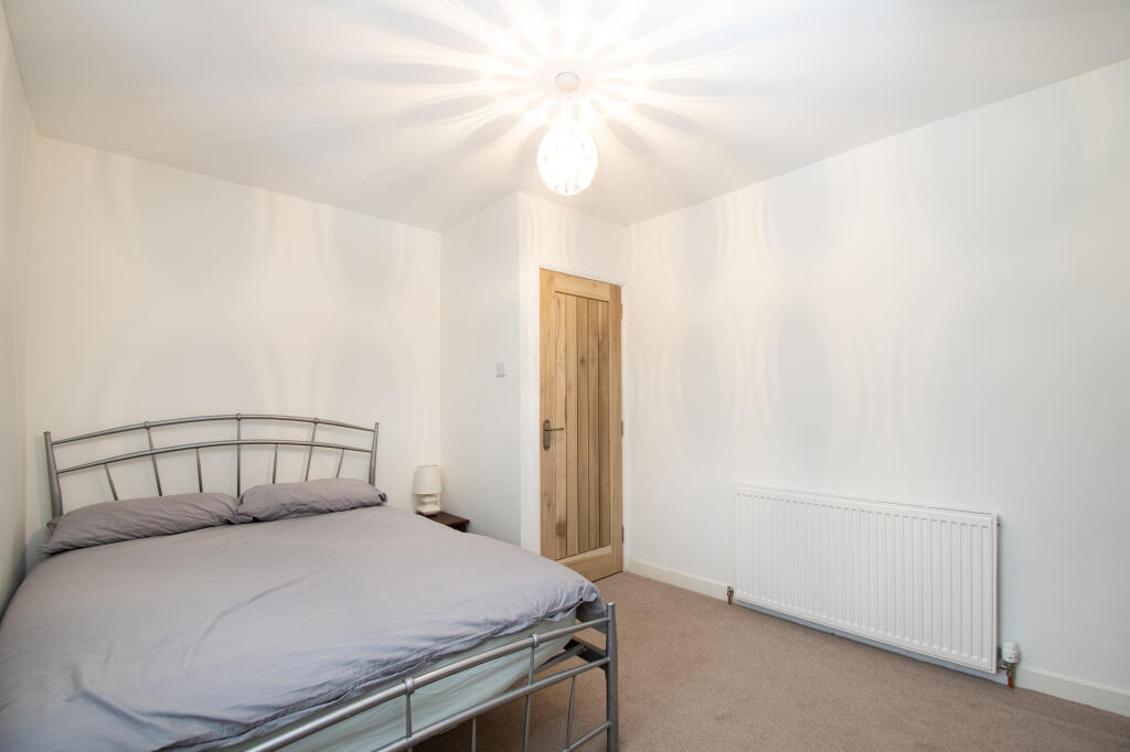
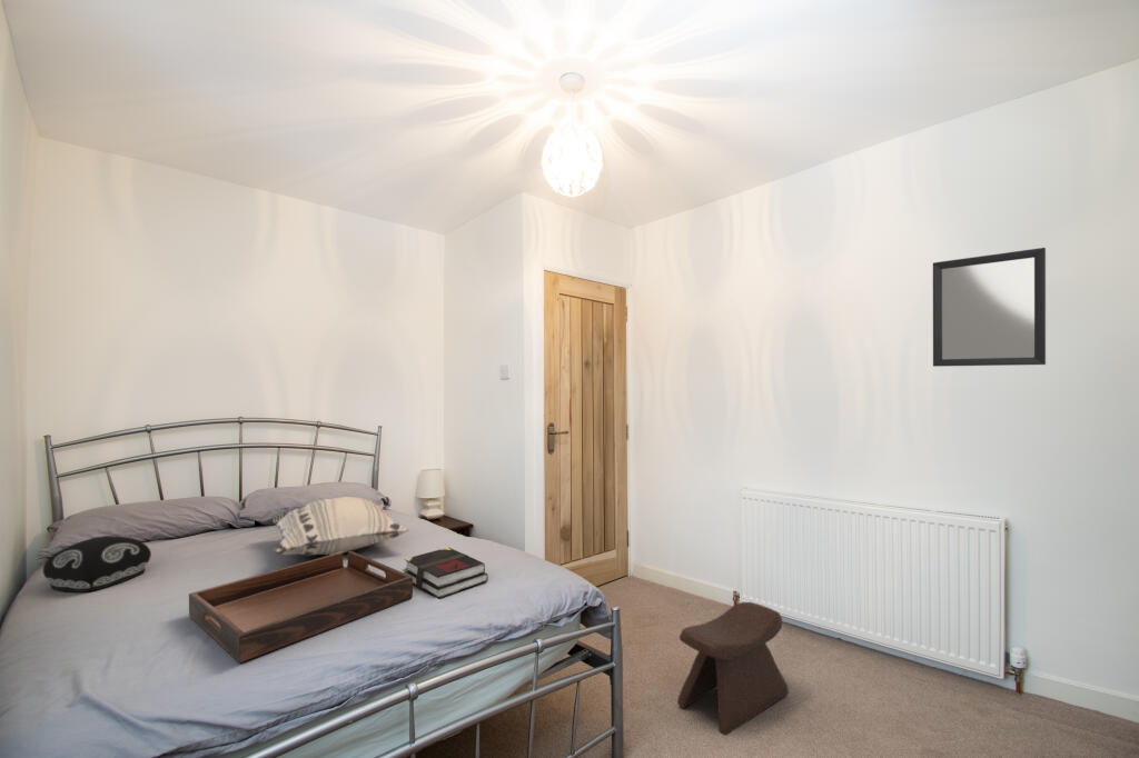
+ stool (733, 660)
+ cushion (99, 558)
+ decorative pillow (336, 525)
+ book (444, 569)
+ home mirror (986, 310)
+ serving tray (305, 595)
